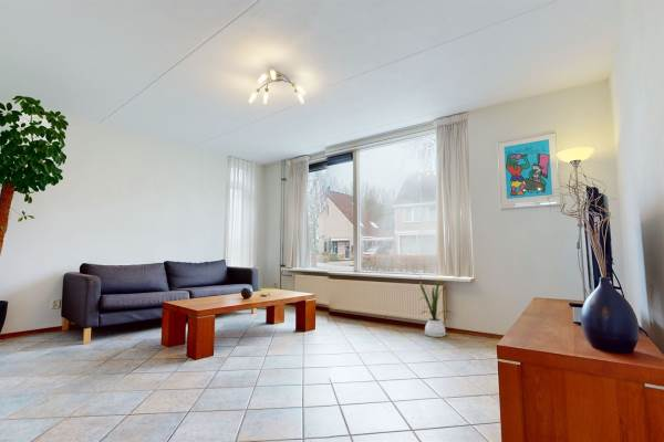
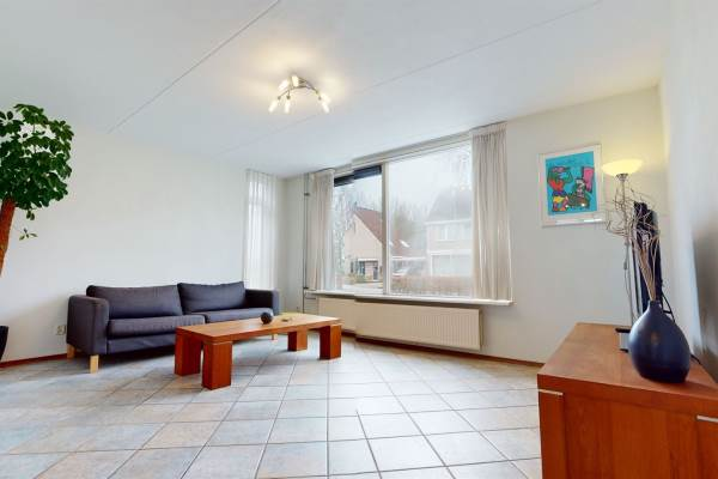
- house plant (432, 304)
